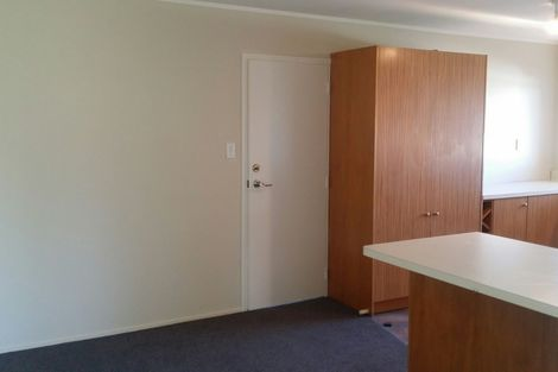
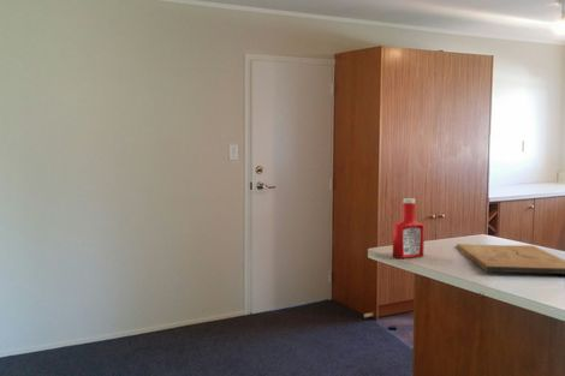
+ cutting board (512, 257)
+ soap bottle (408, 227)
